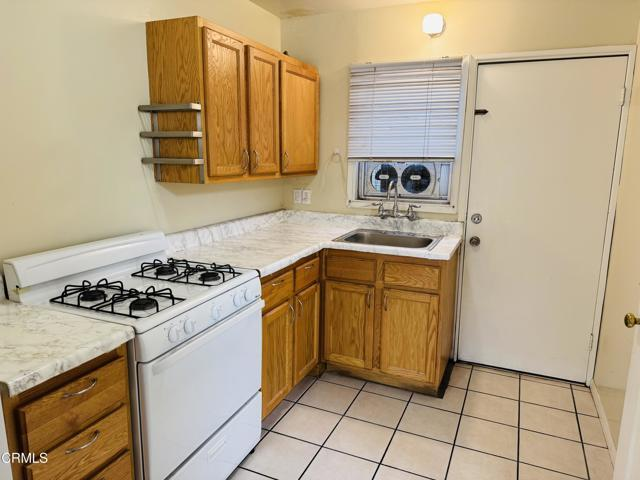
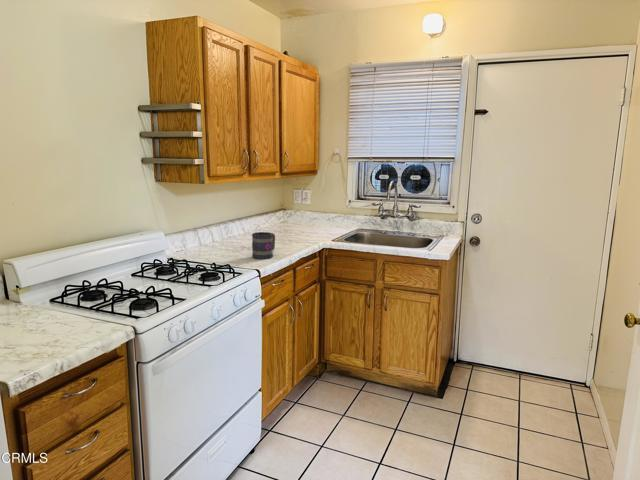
+ mug (265, 244)
